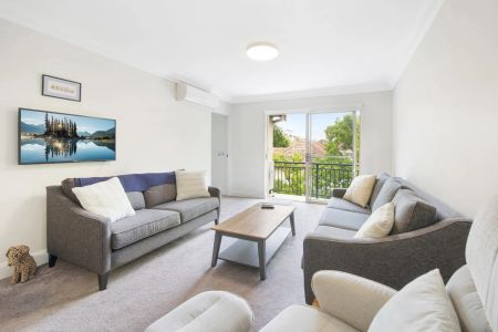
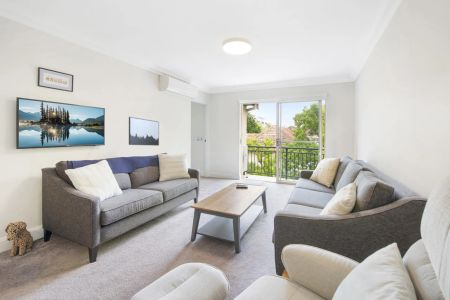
+ wall art (145, 132)
